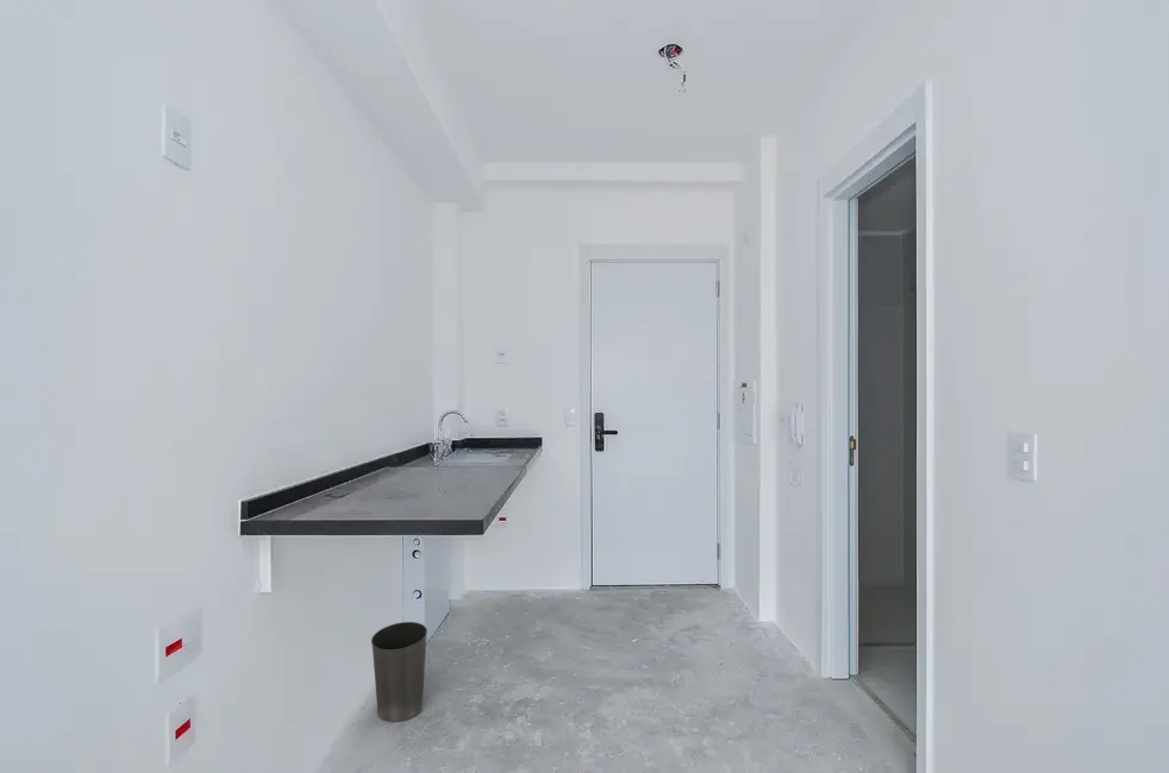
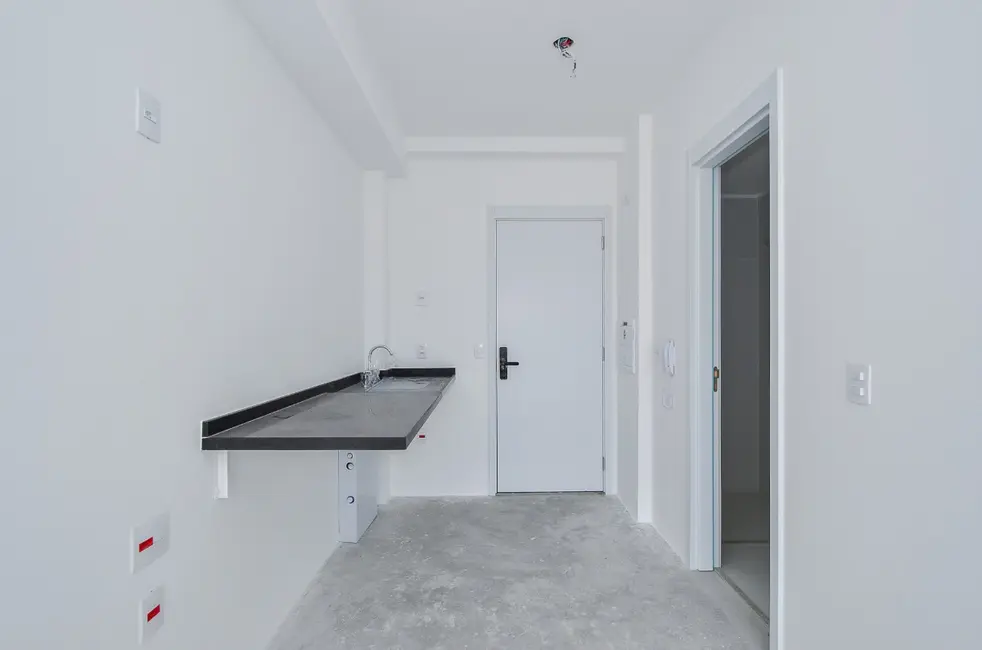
- waste basket (399, 673)
